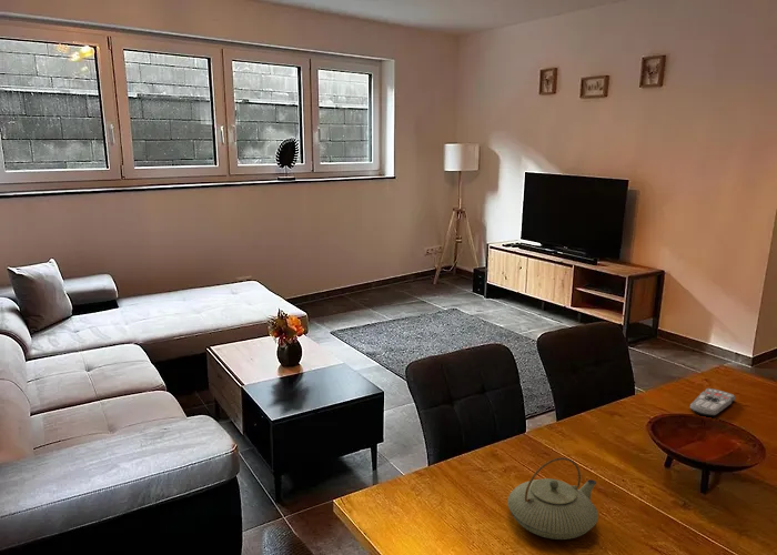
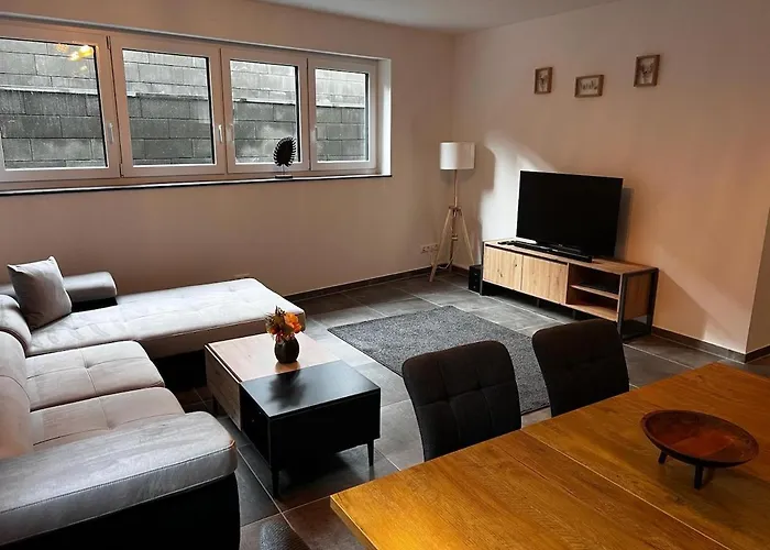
- remote control (712, 402)
- teapot (557, 488)
